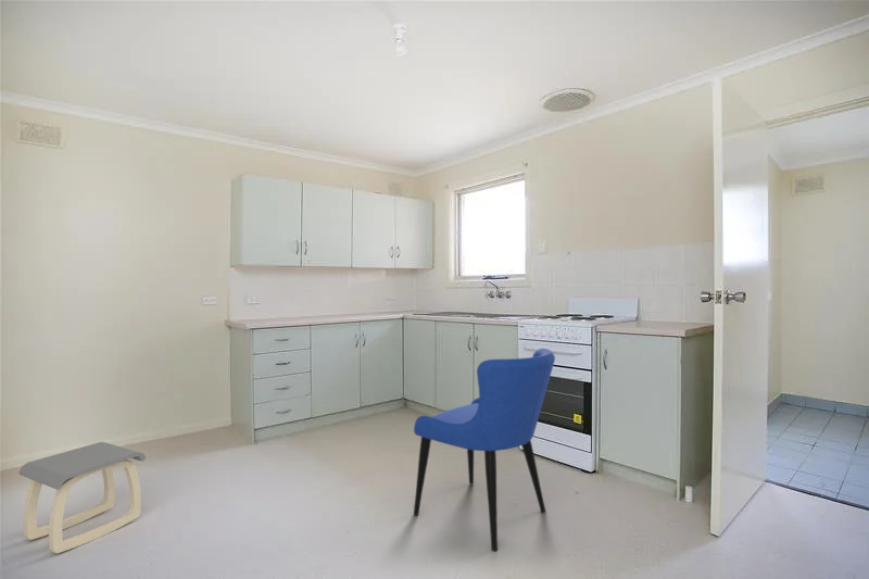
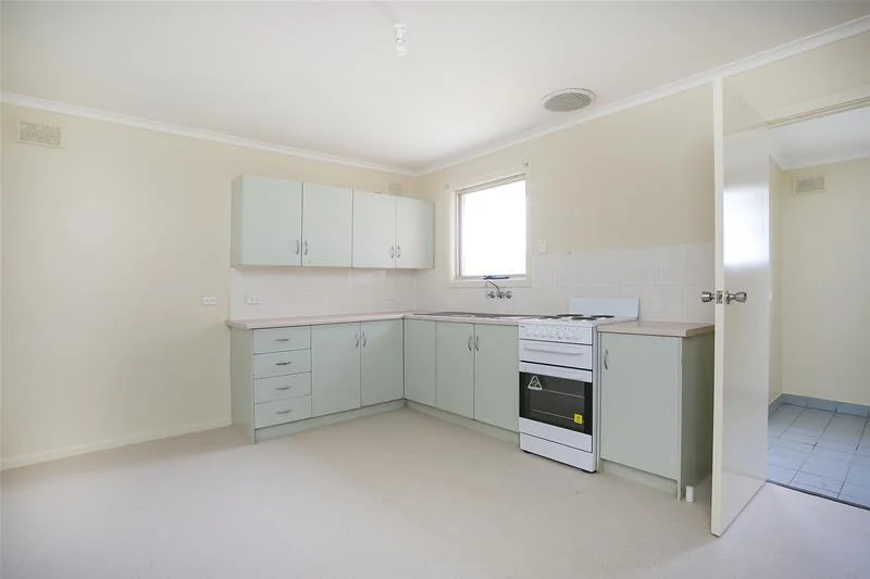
- stool (77, 481)
- dining chair (481, 430)
